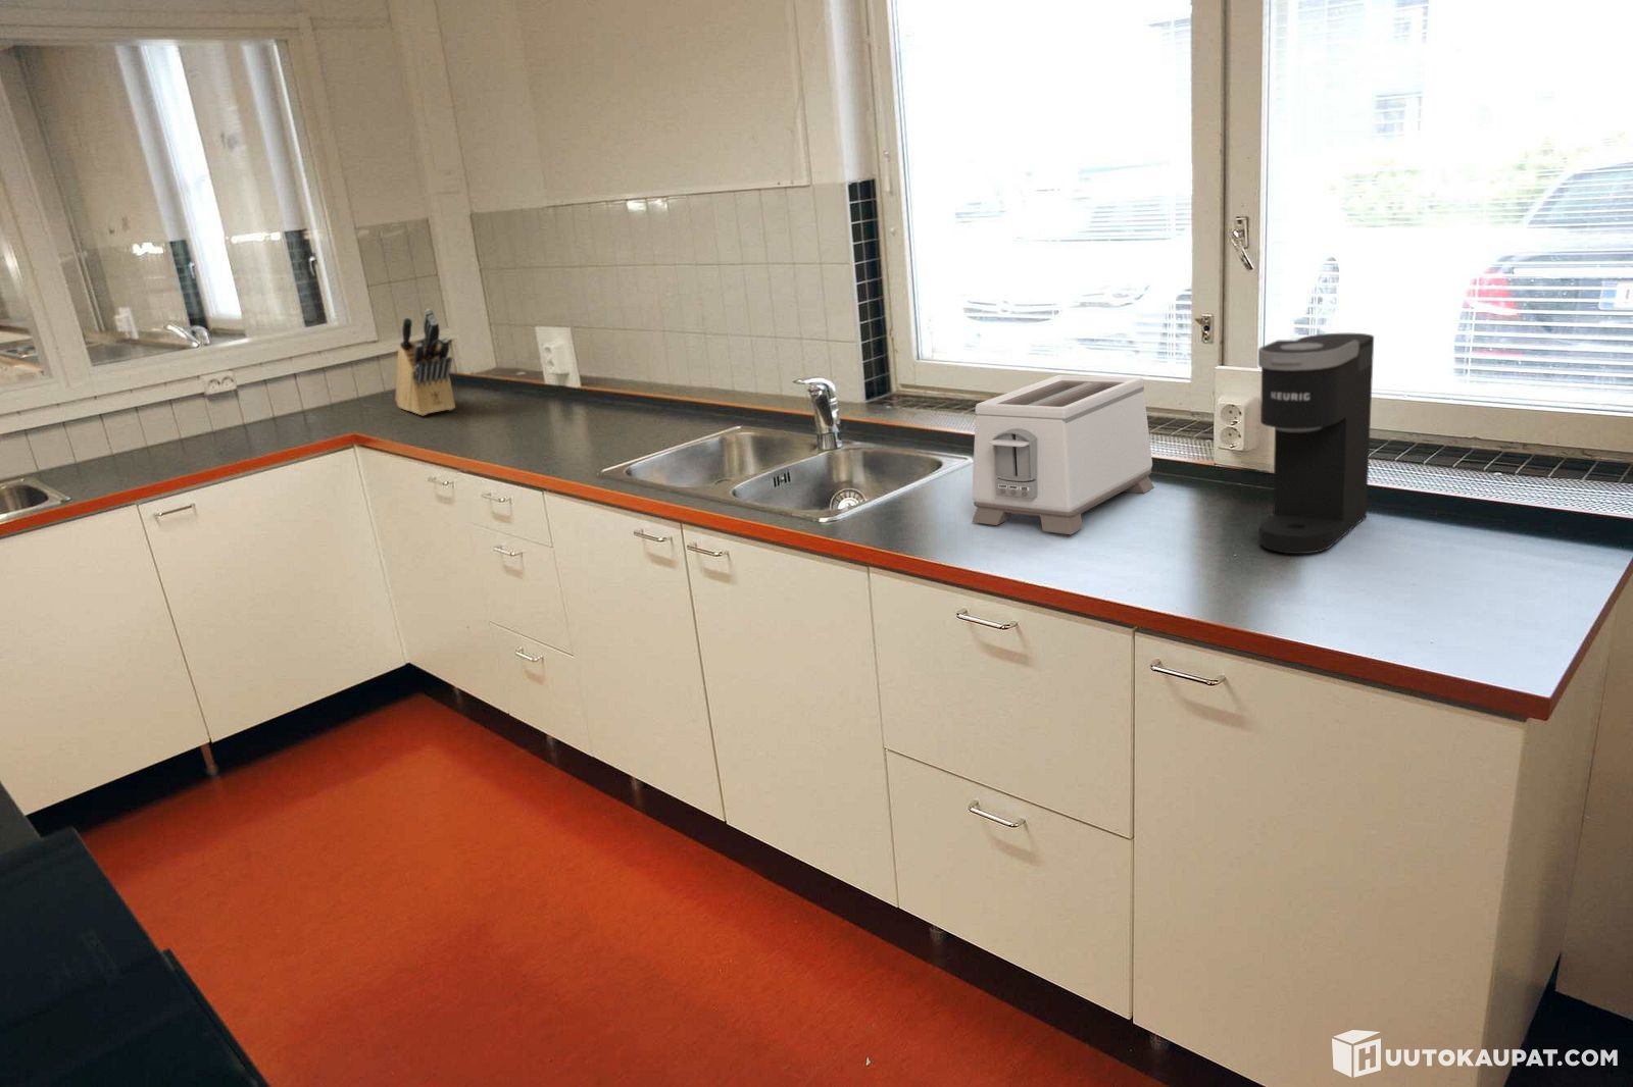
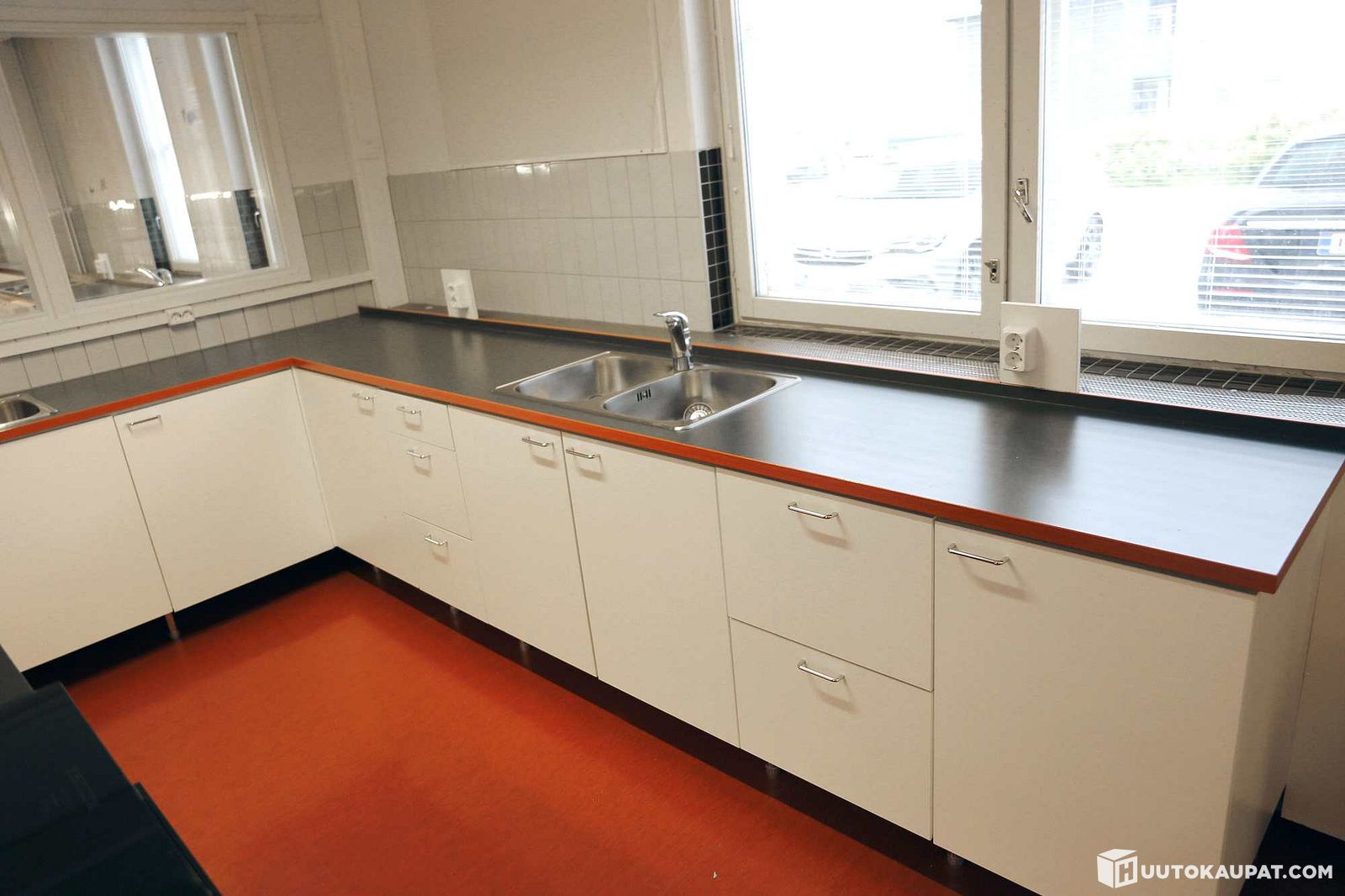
- toaster (1059, 450)
- coffee maker (1316, 437)
- knife block (419, 360)
